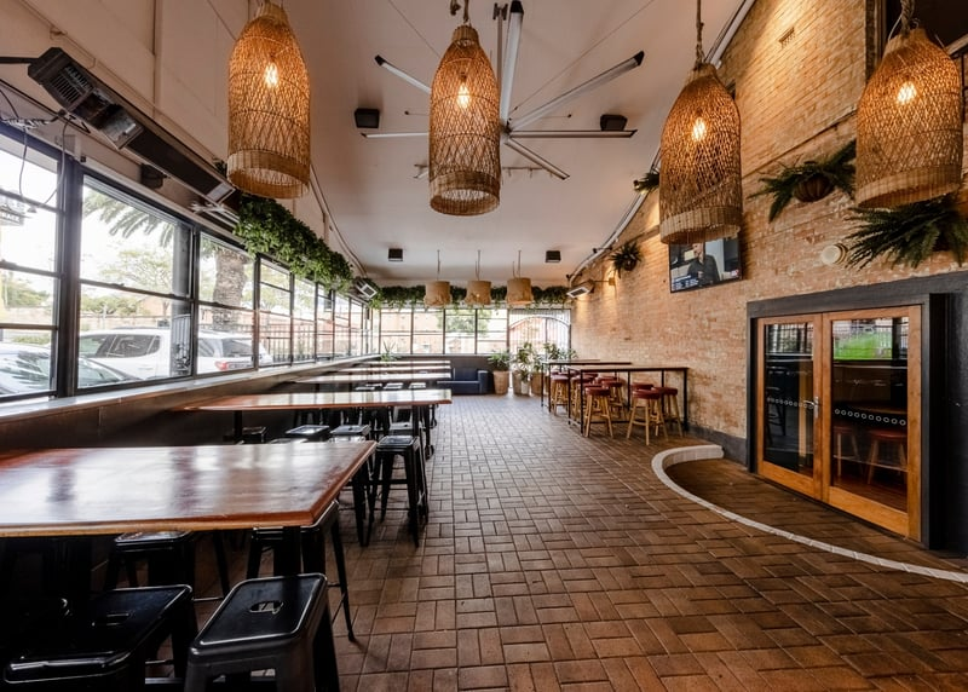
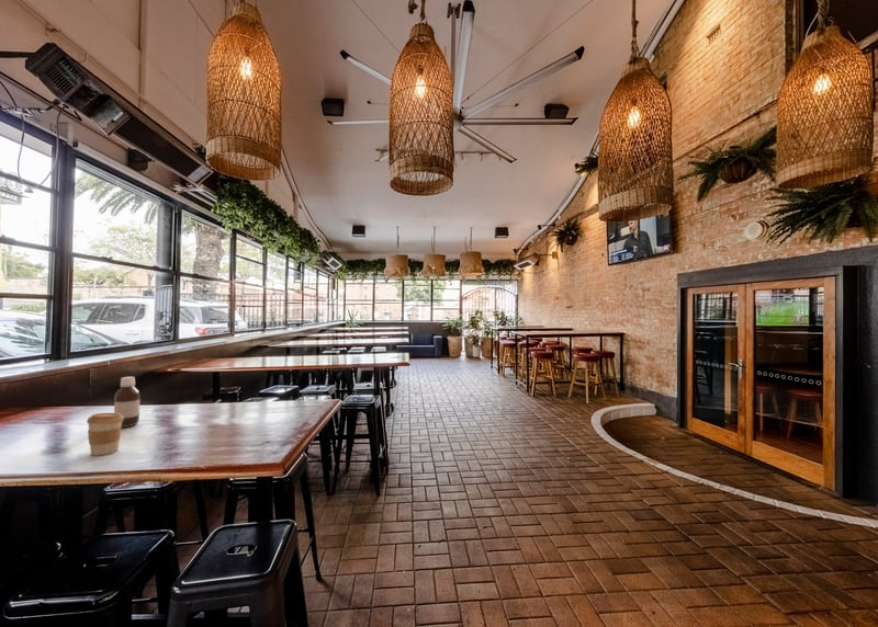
+ coffee cup (104, 432)
+ bottle (127, 401)
